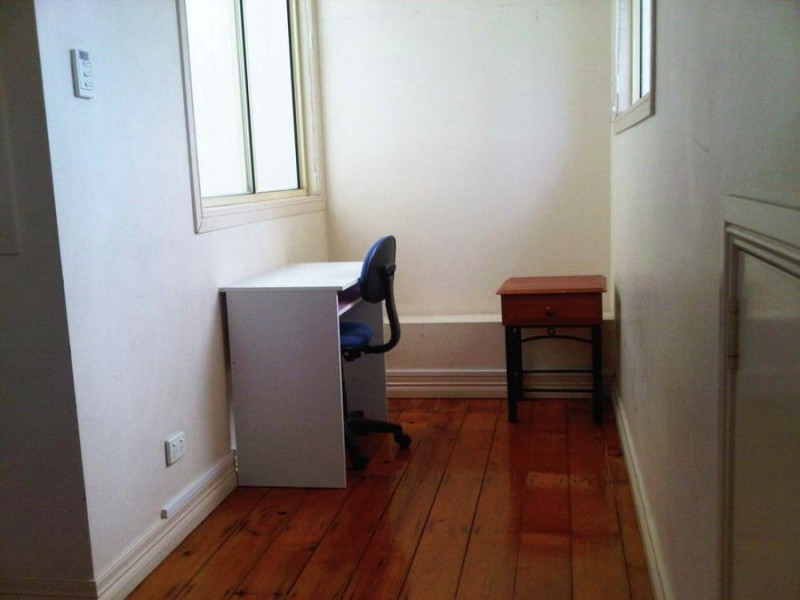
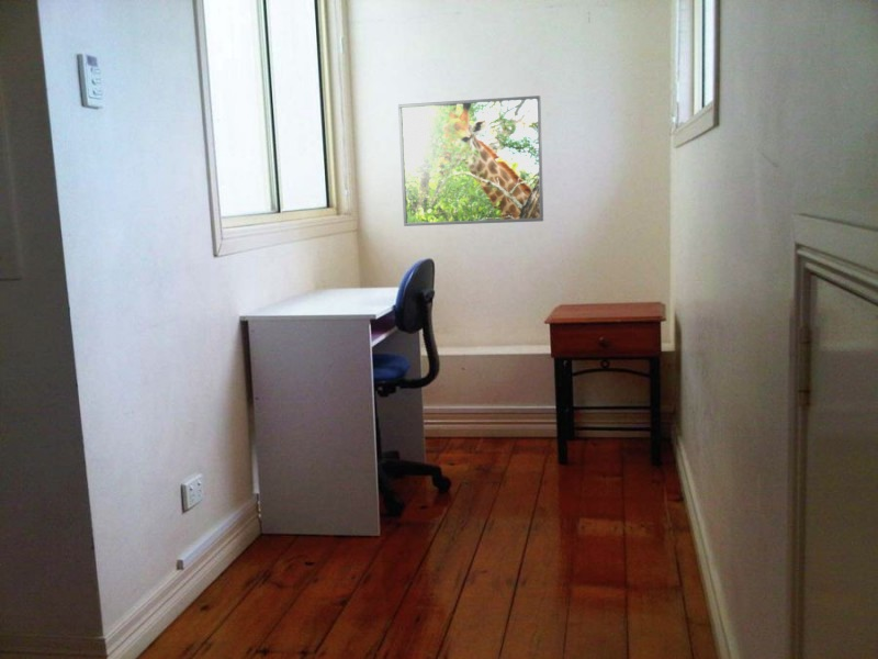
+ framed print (470, 163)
